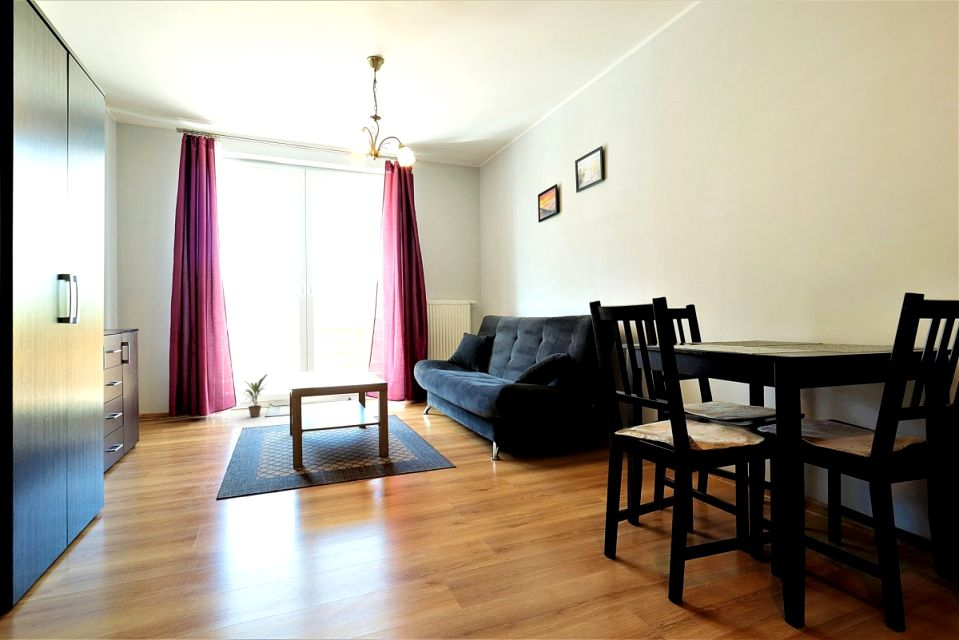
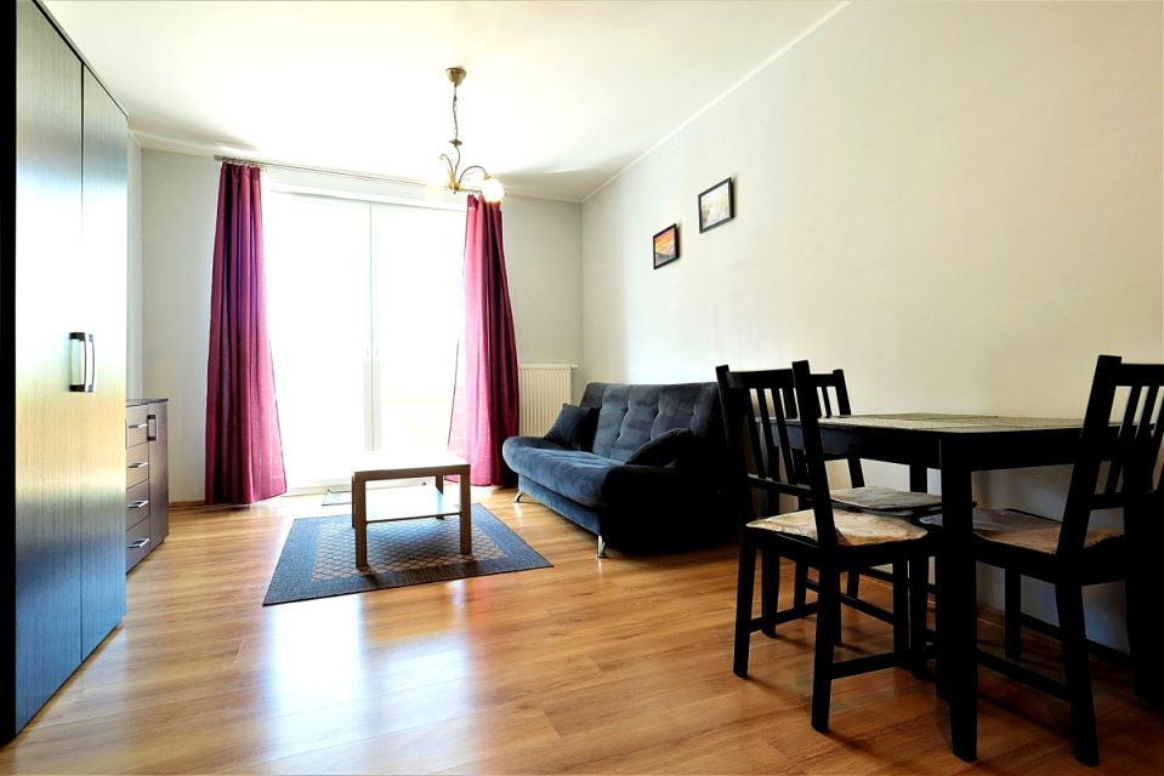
- potted plant (256, 396)
